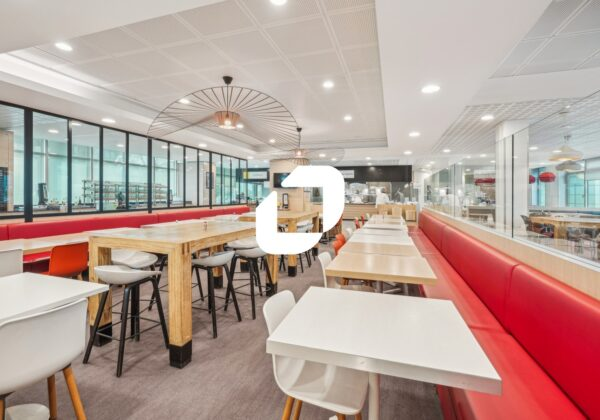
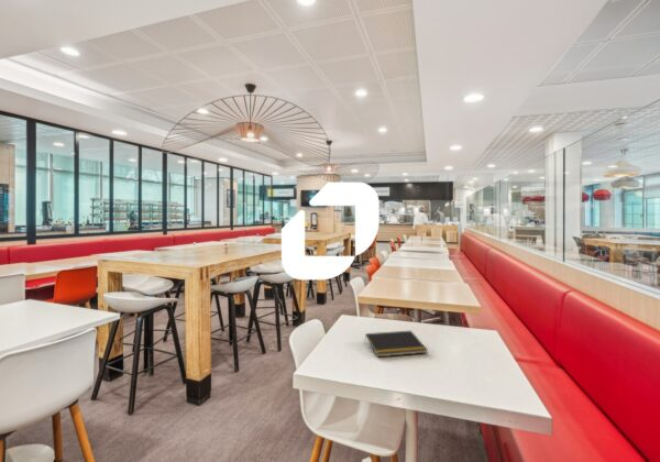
+ notepad (395, 342)
